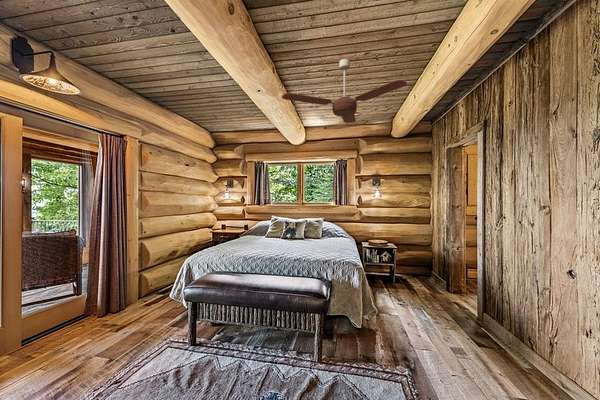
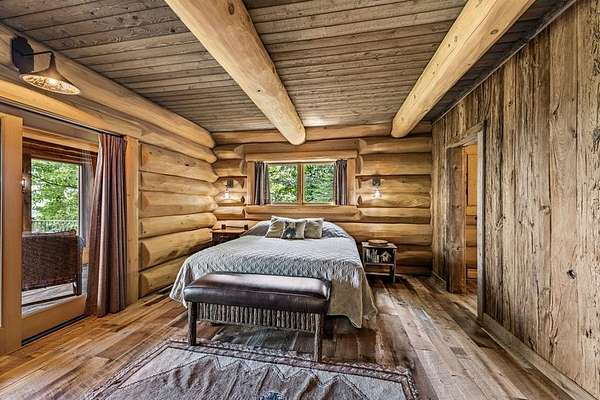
- ceiling fan (344, 91)
